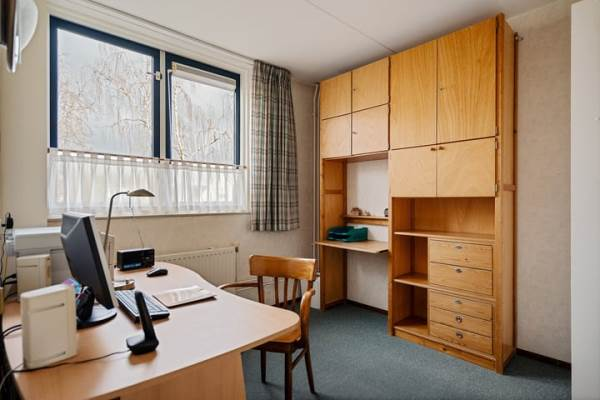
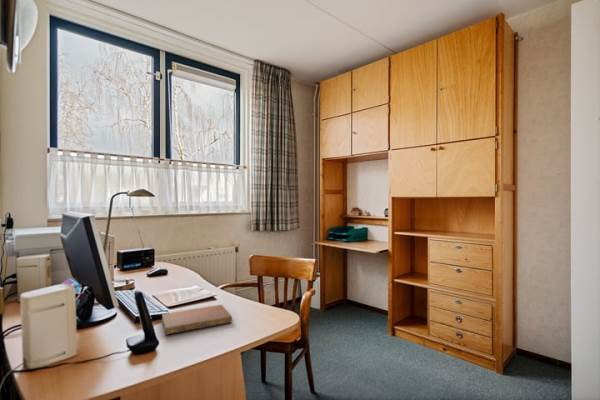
+ notebook (196, 318)
